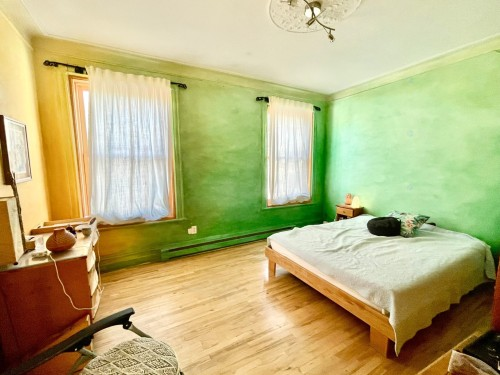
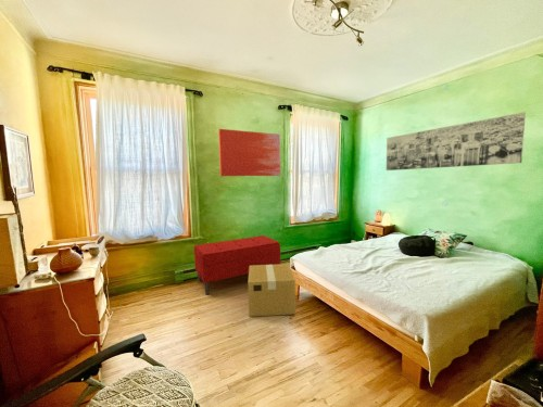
+ wall art (251, 154)
+ bench (238, 260)
+ cardboard box (270, 288)
+ wall art (440, 148)
